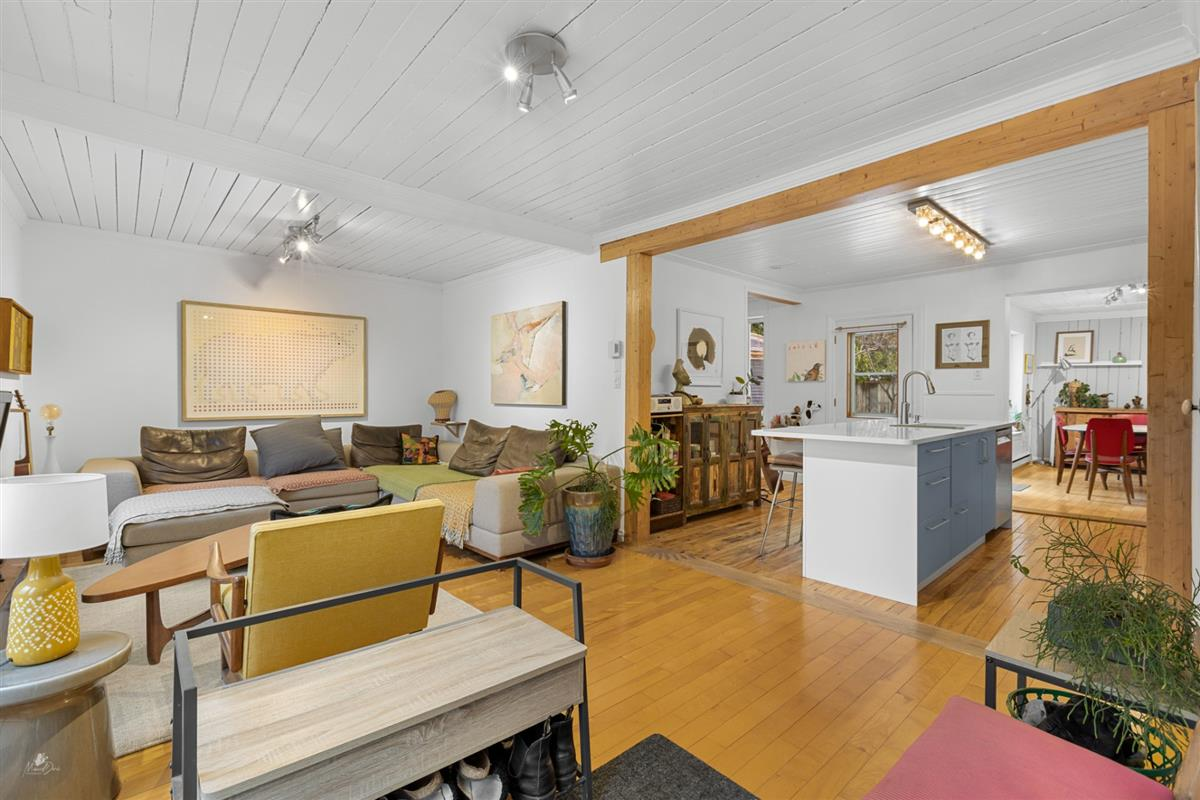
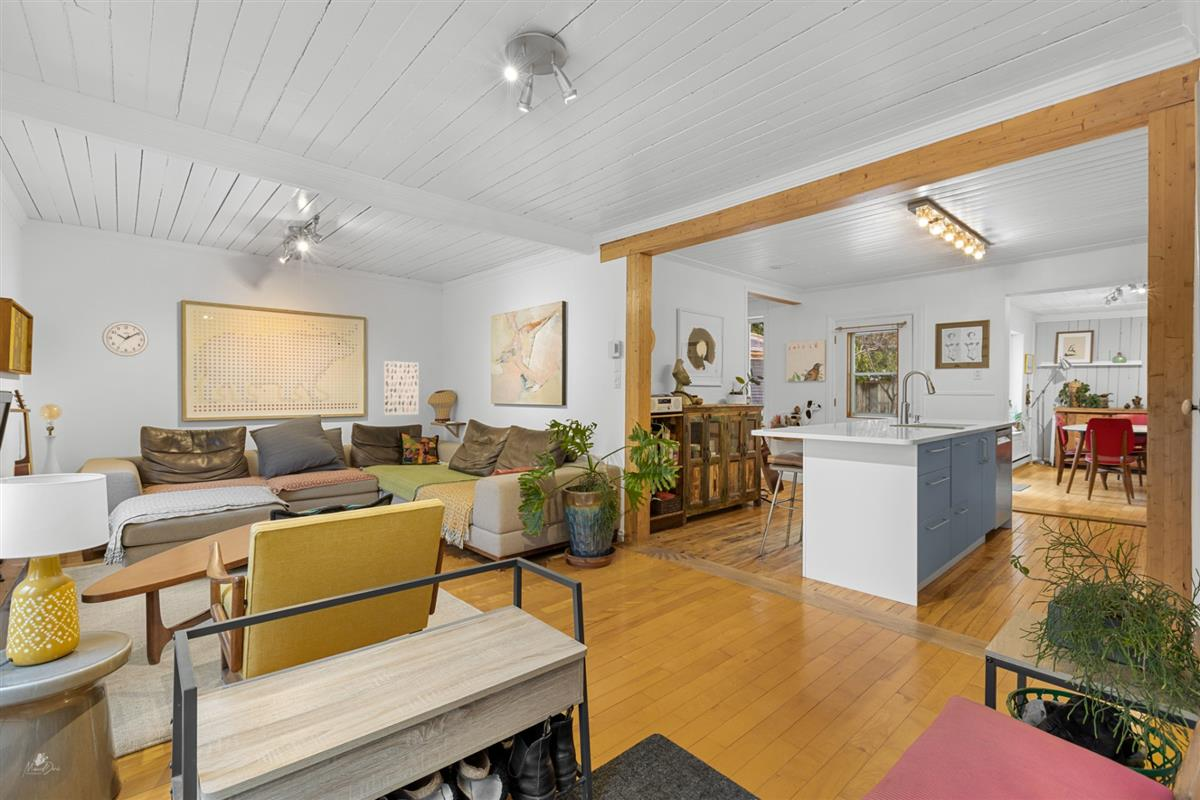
+ wall art (401, 388)
+ wall clock (125, 338)
